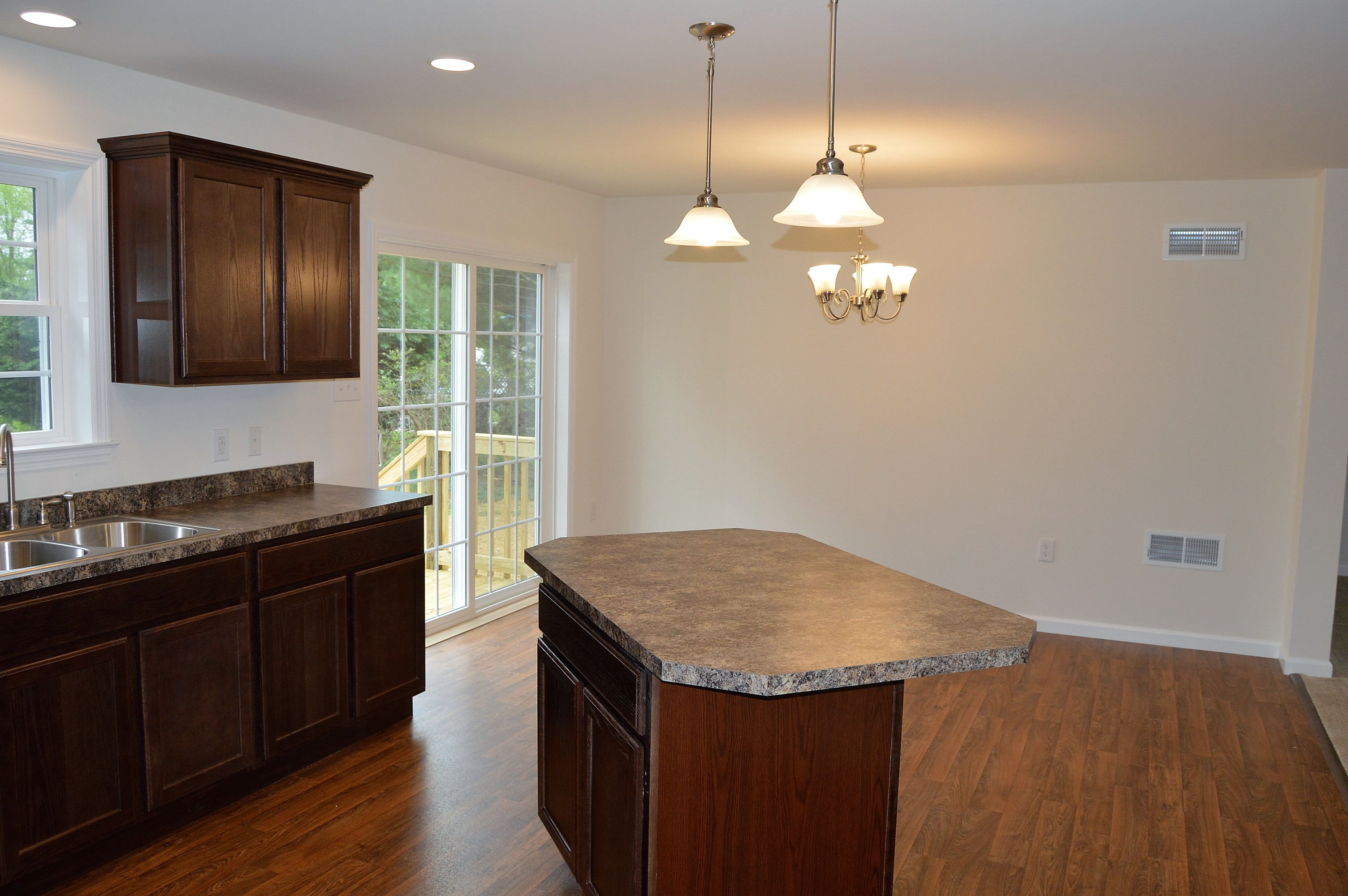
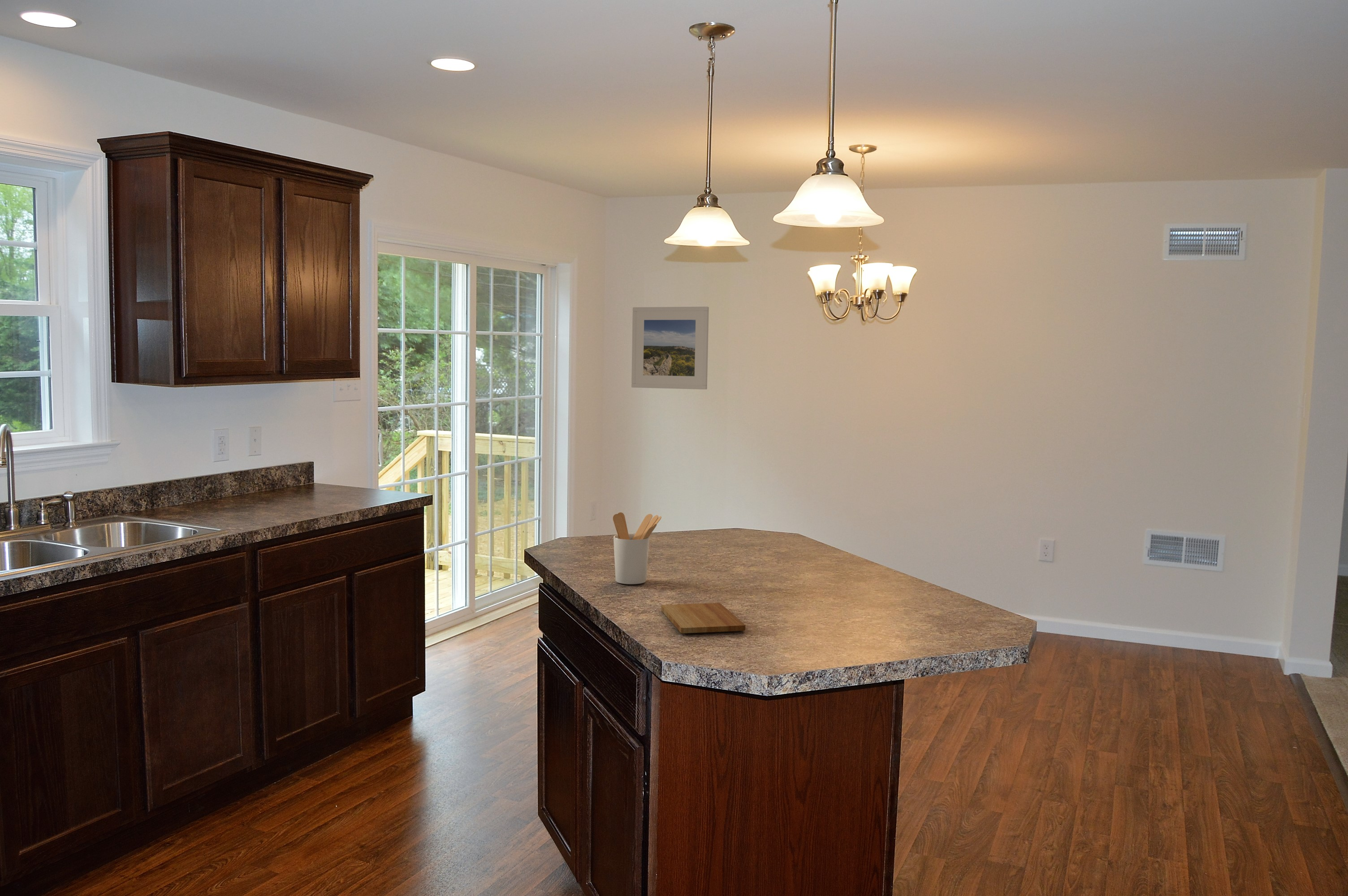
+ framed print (669, 348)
+ cutting board (701, 617)
+ utensil holder (638, 547)
